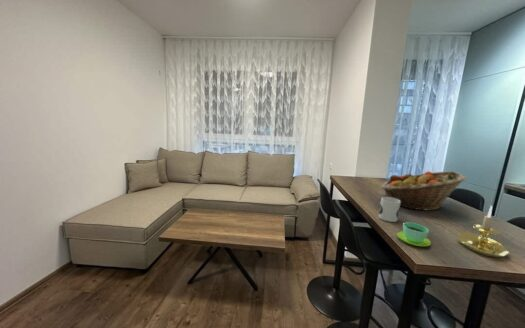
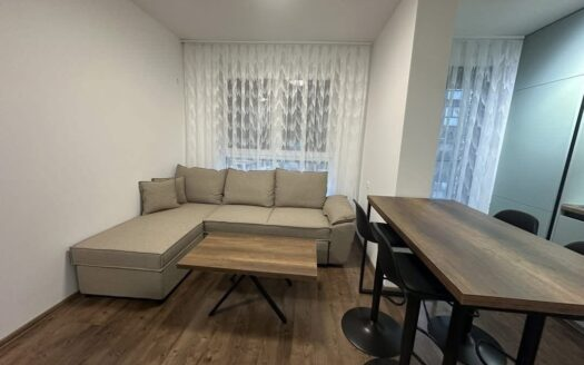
- candle holder (487, 228)
- fruit basket (419, 186)
- mug (389, 207)
- cup (414, 234)
